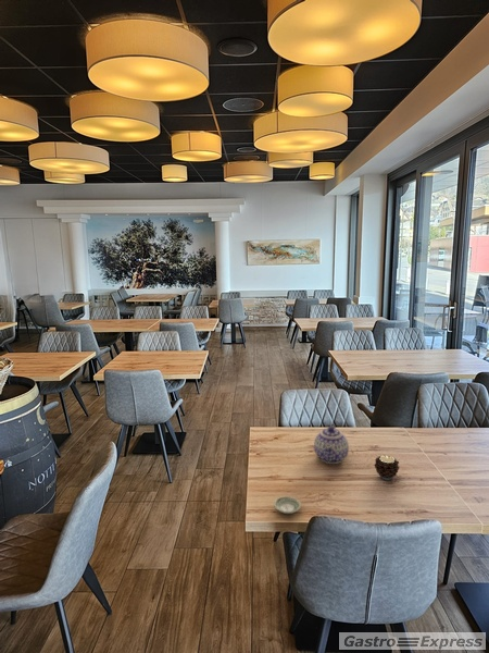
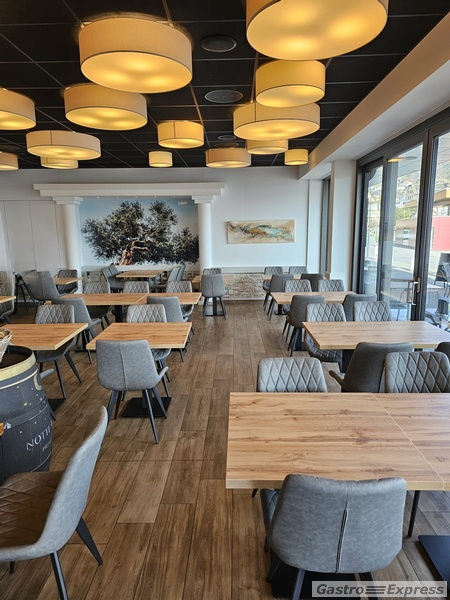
- saucer (287, 506)
- candle (387, 466)
- teapot (330, 442)
